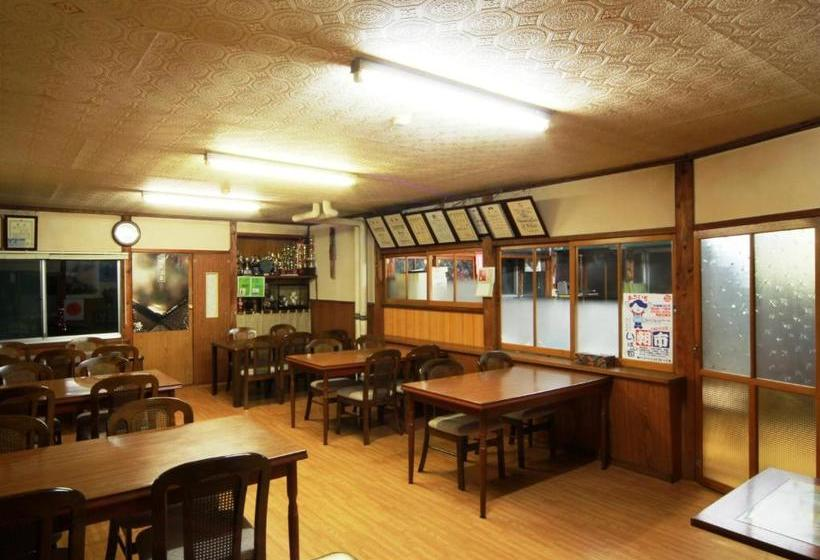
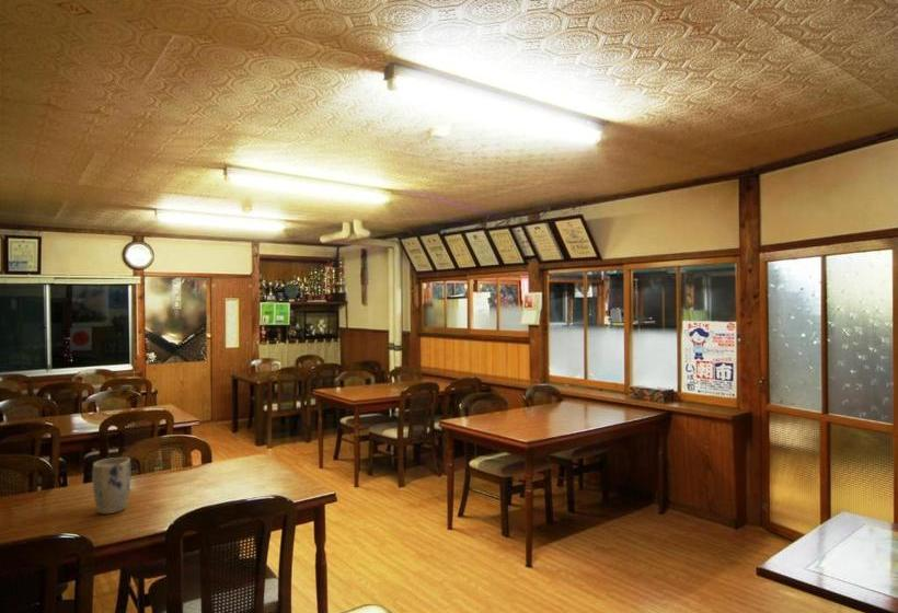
+ plant pot (112, 485)
